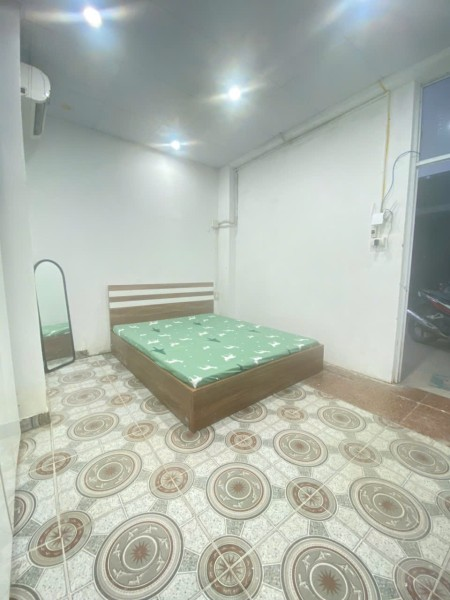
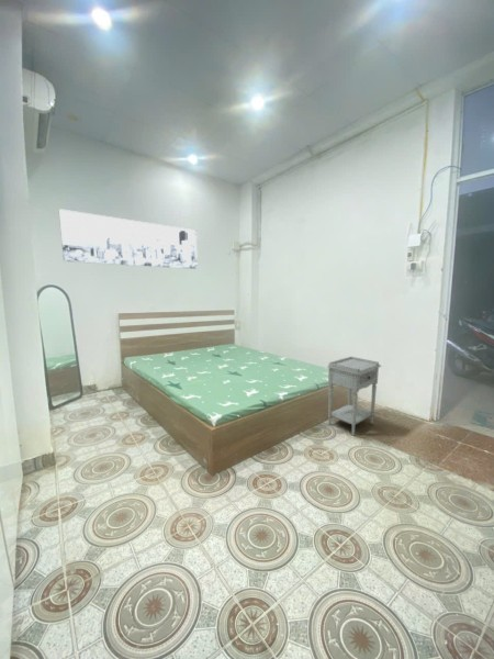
+ wall art (138, 243)
+ nightstand (353, 393)
